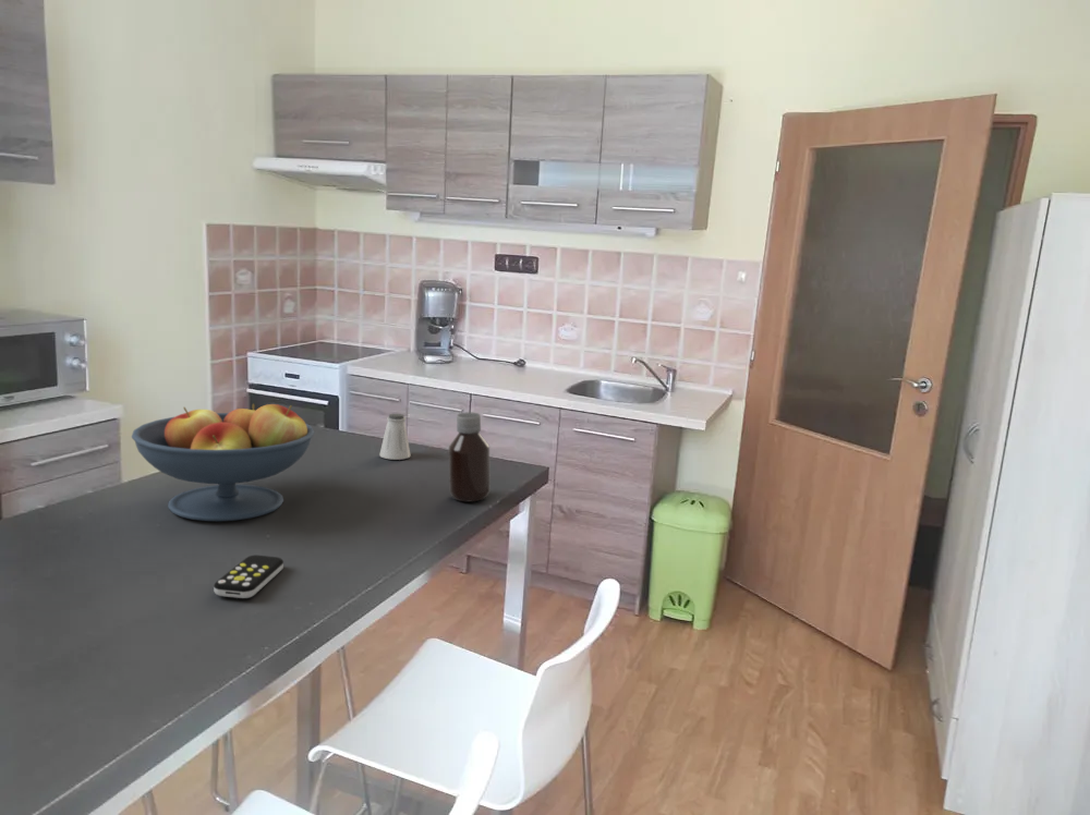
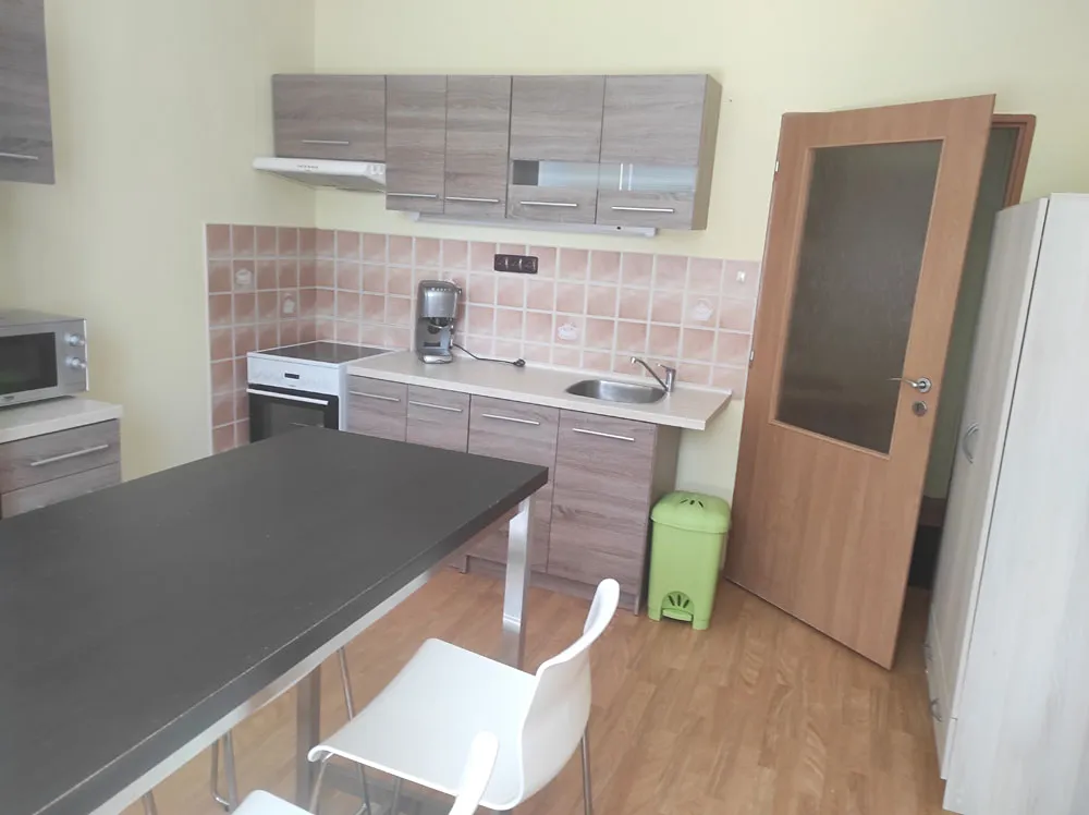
- fruit bowl (227, 453)
- remote control (250, 574)
- bottle (470, 455)
- saltshaker (396, 435)
